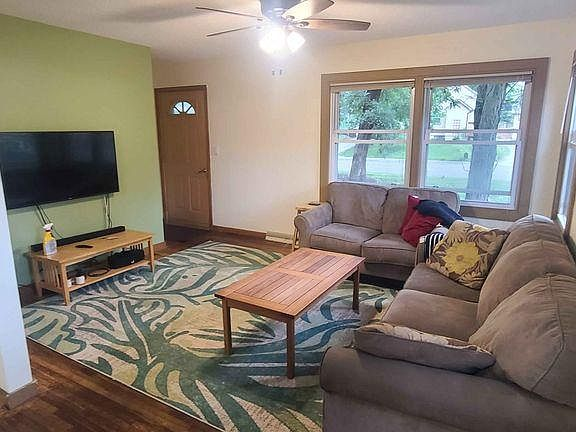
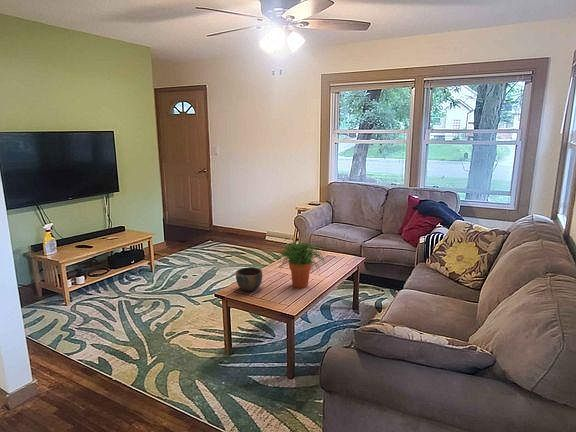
+ bowl (249, 279)
+ potted plant (300, 264)
